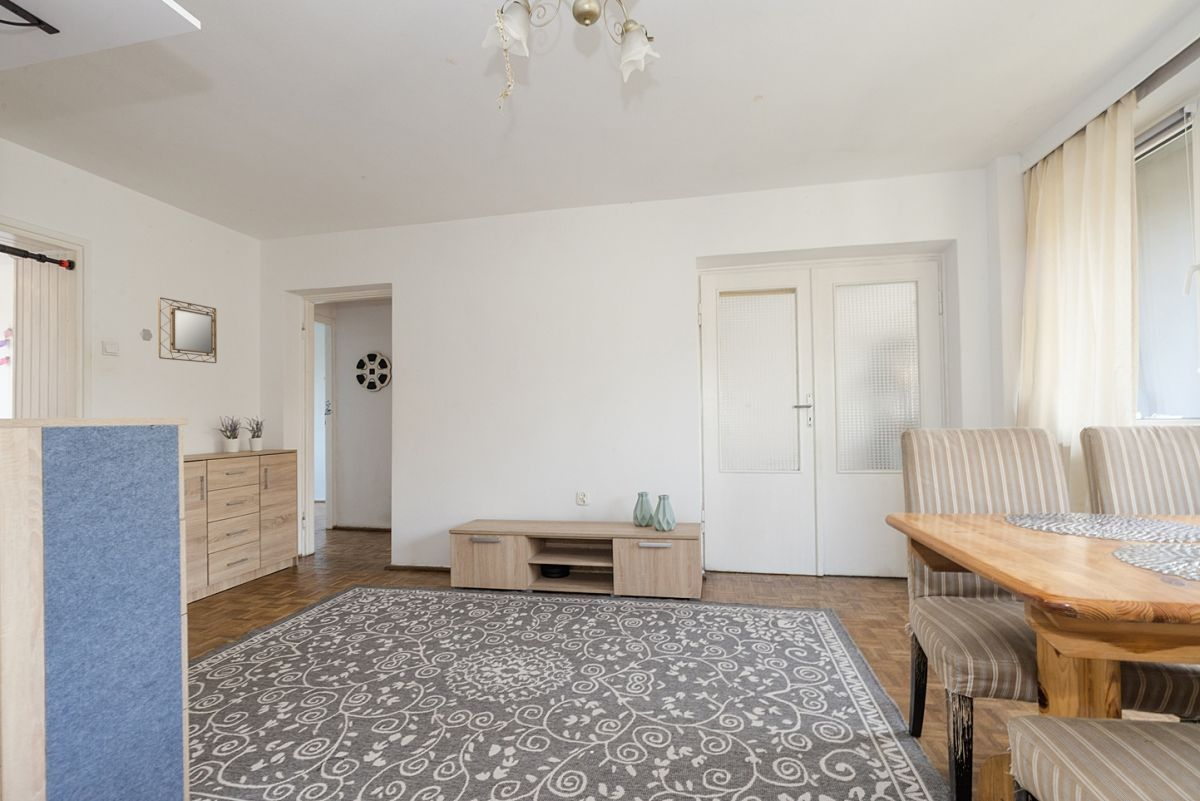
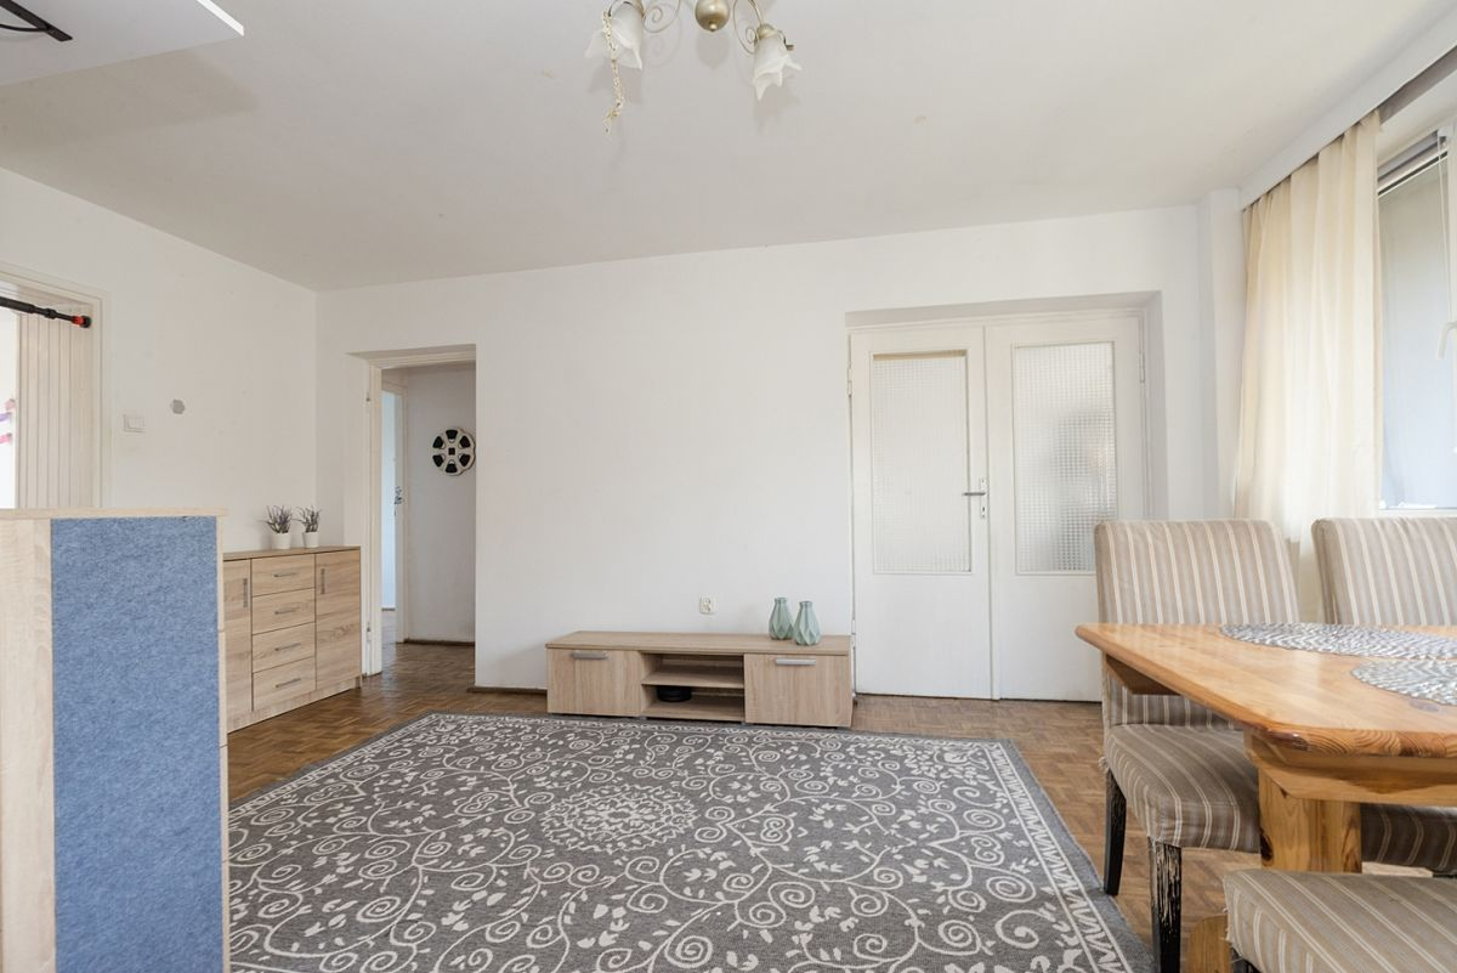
- home mirror (191, 331)
